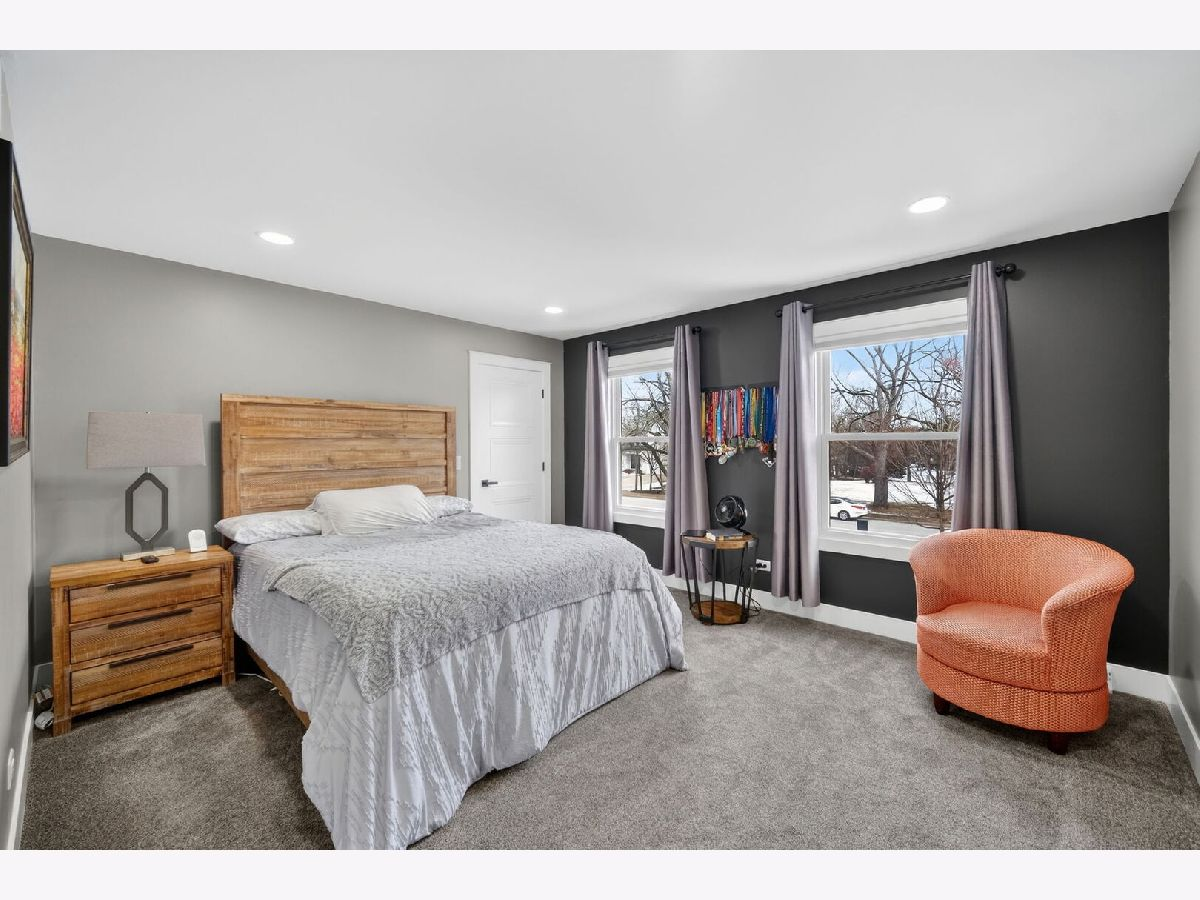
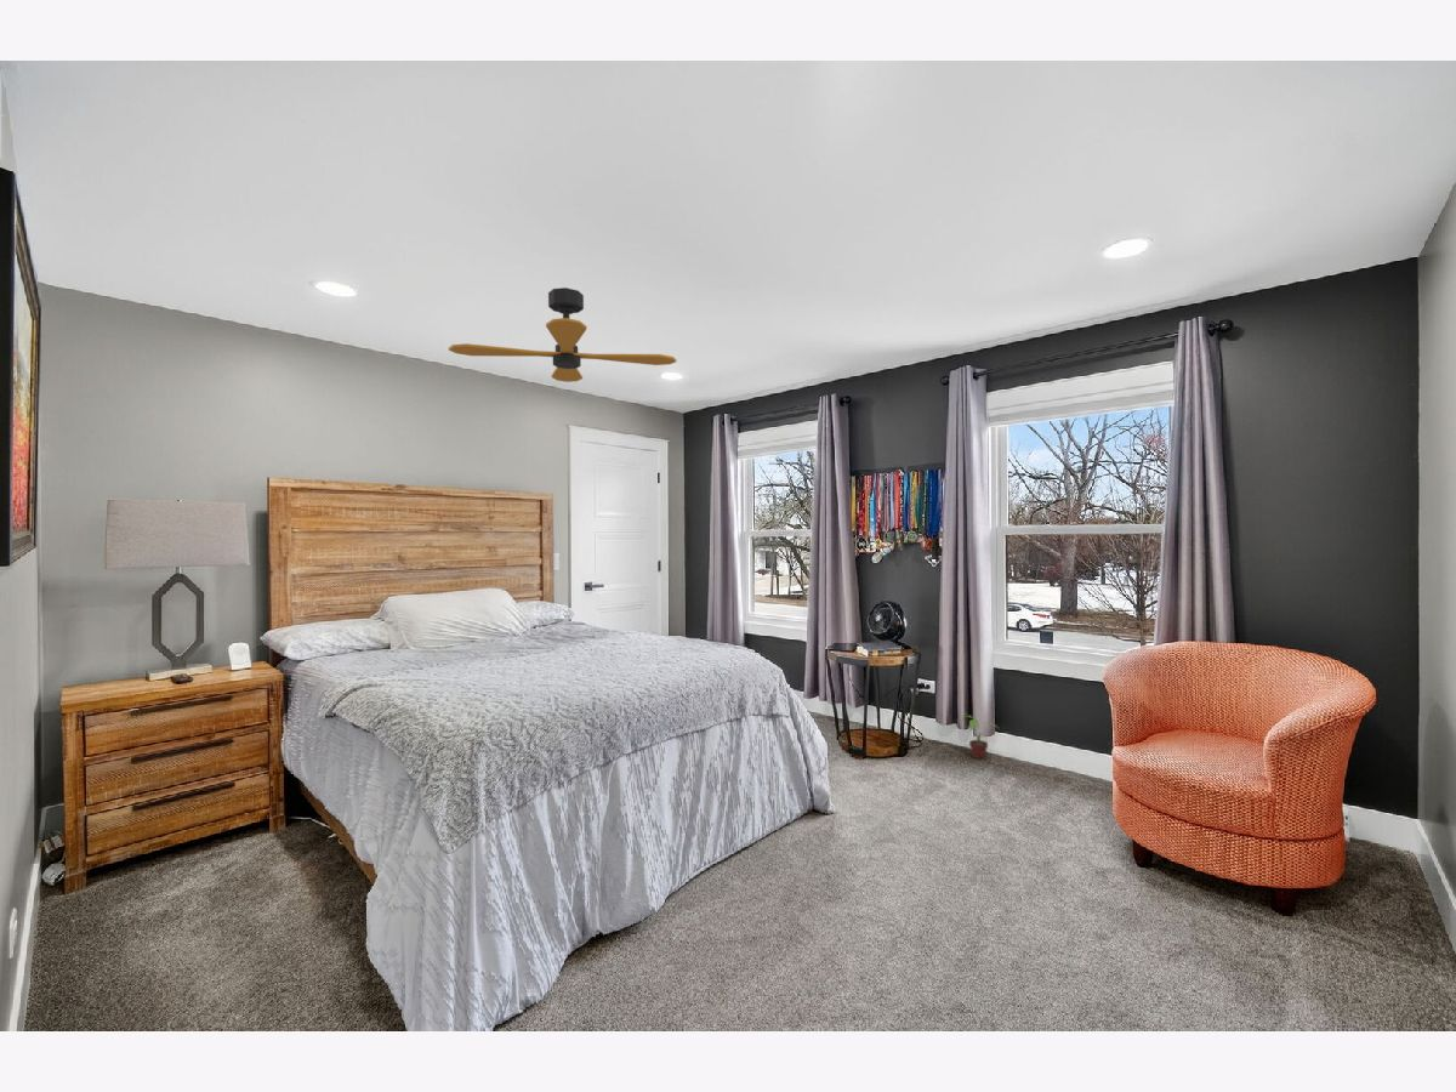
+ potted plant (978, 735)
+ ceiling fan (565, 329)
